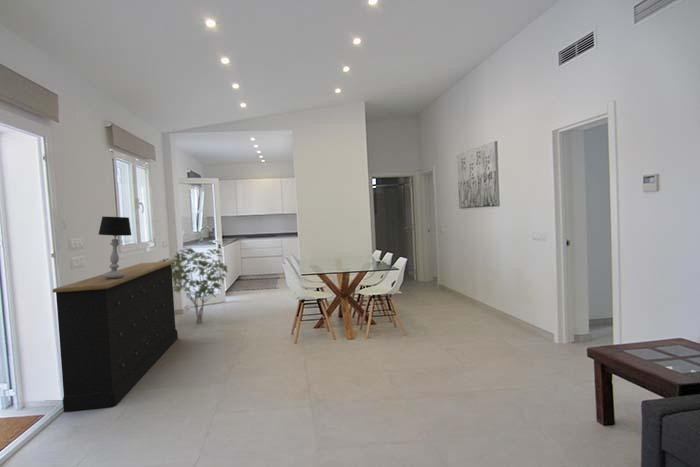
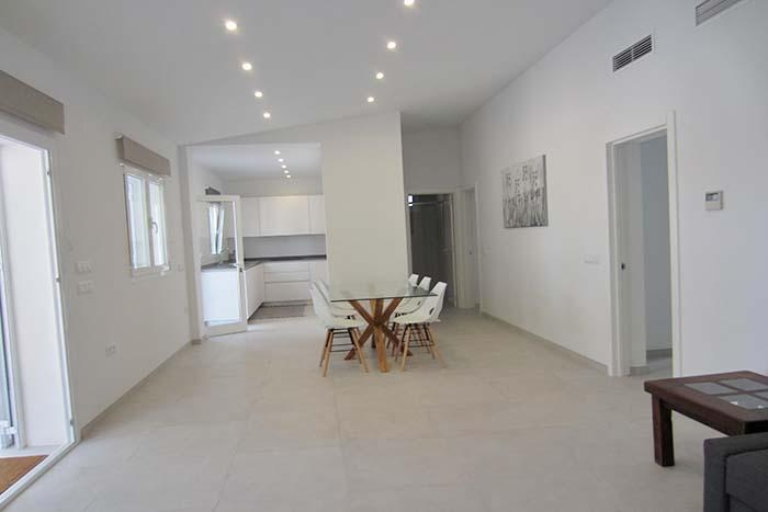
- shrub (194, 285)
- storage cabinet (131, 319)
- table lamp (113, 247)
